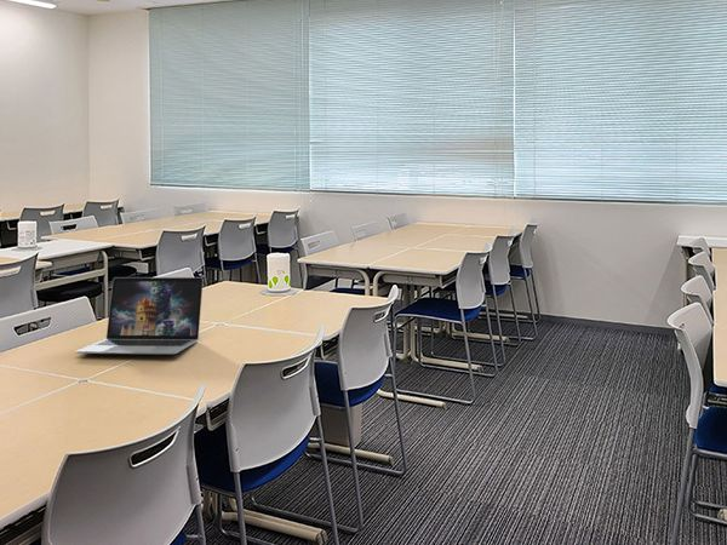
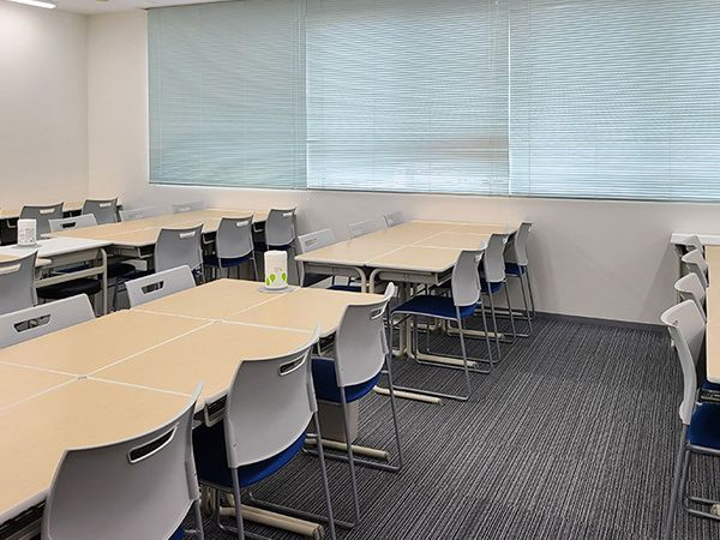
- laptop (142, 314)
